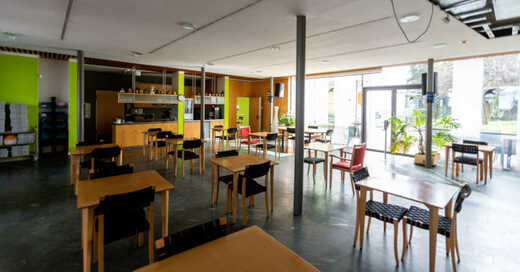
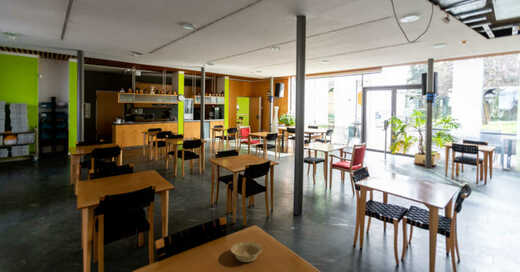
+ bowl (246, 253)
